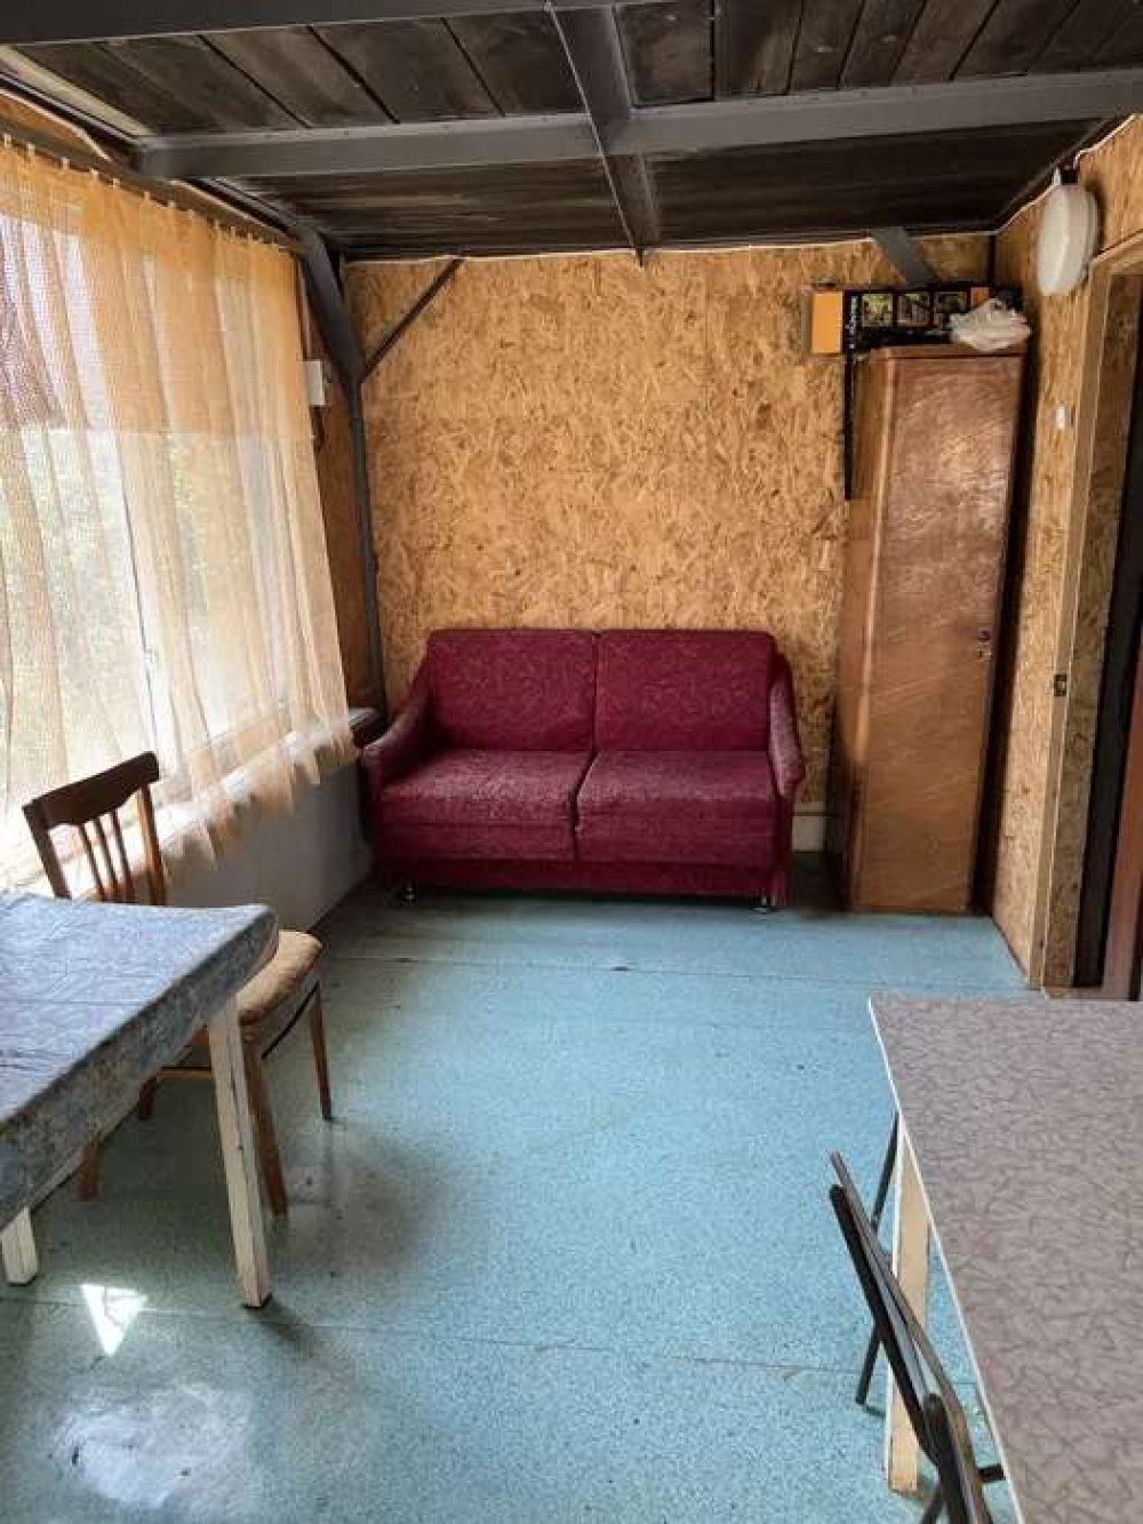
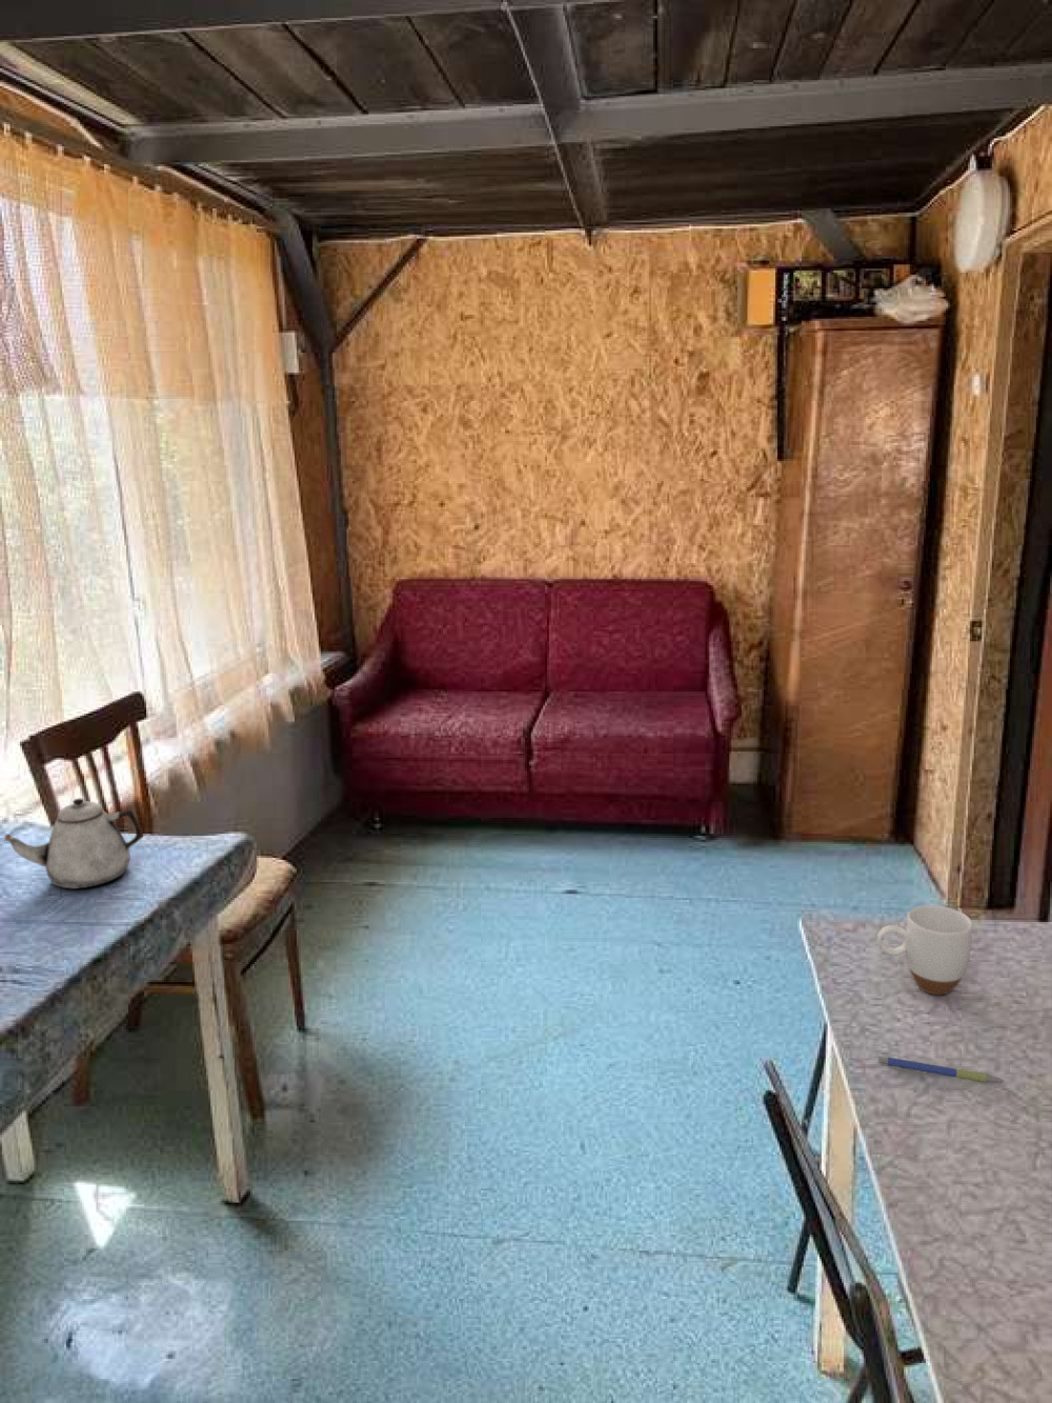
+ pen (939, 1069)
+ teapot (76, 839)
+ mug (922, 952)
